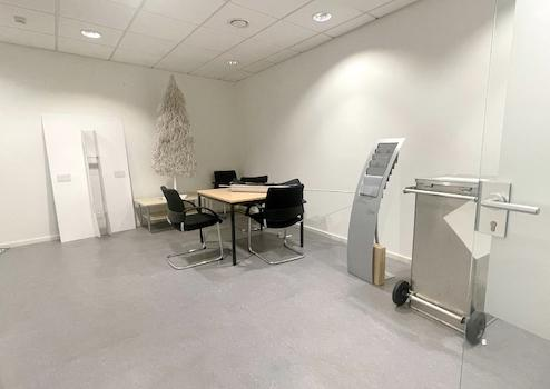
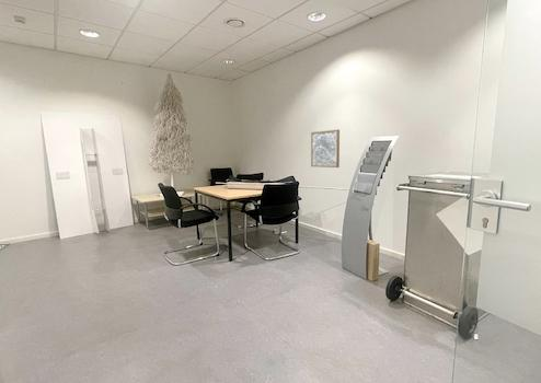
+ wall art (324, 149)
